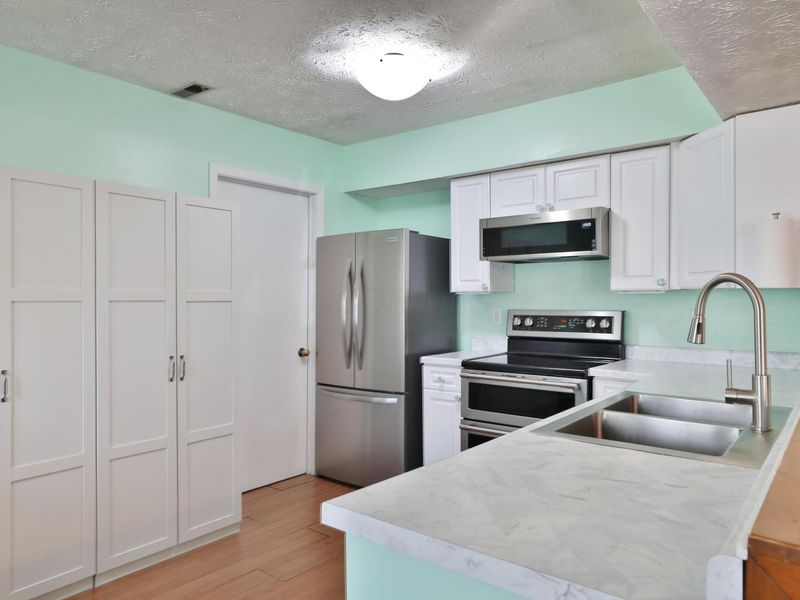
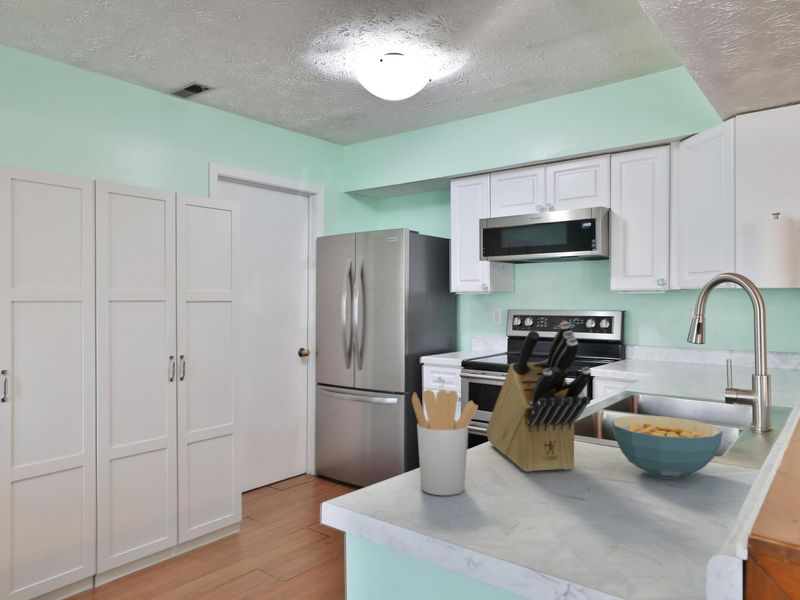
+ cereal bowl (664, 450)
+ knife block (533, 390)
+ utensil holder (441, 437)
